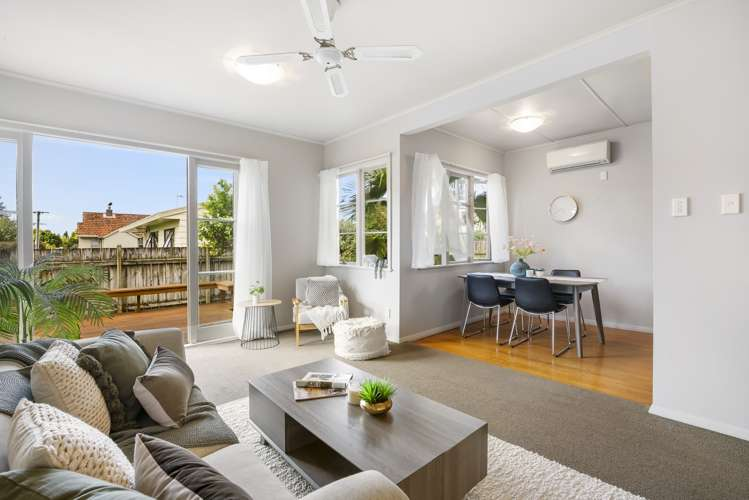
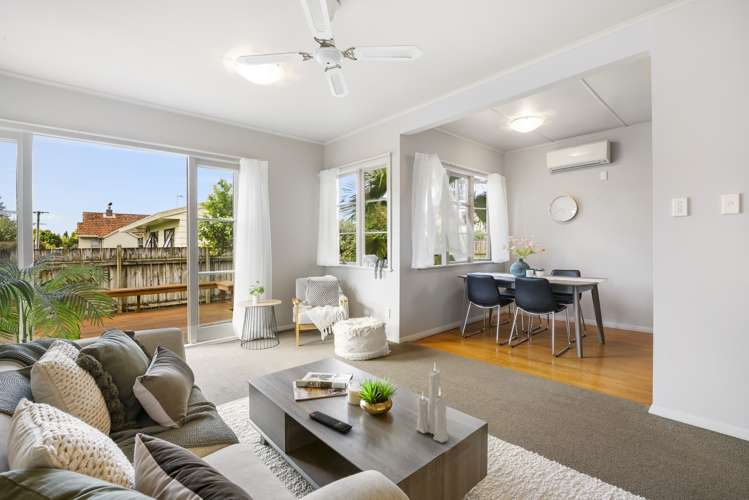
+ candle (433, 396)
+ remote control (329, 421)
